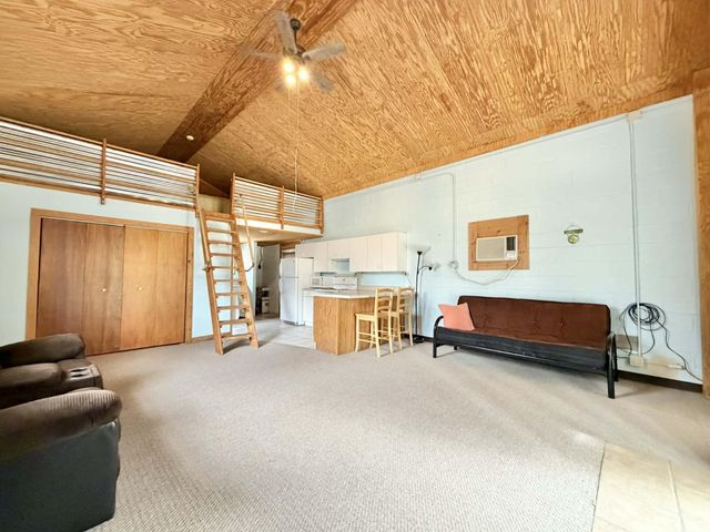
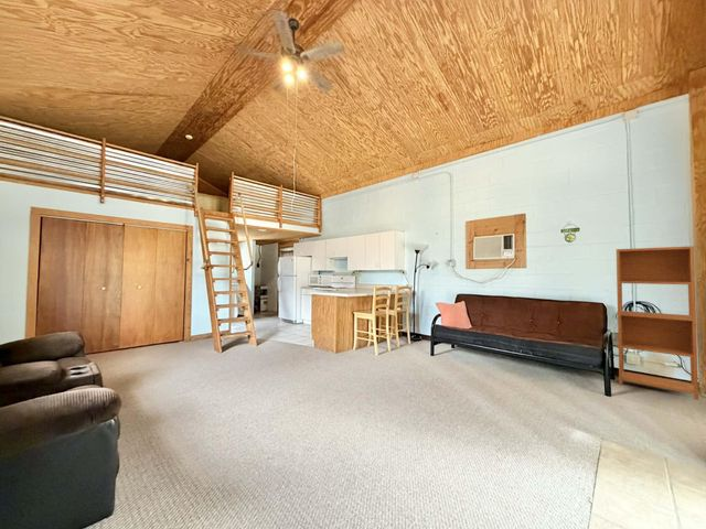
+ bookcase (654, 317)
